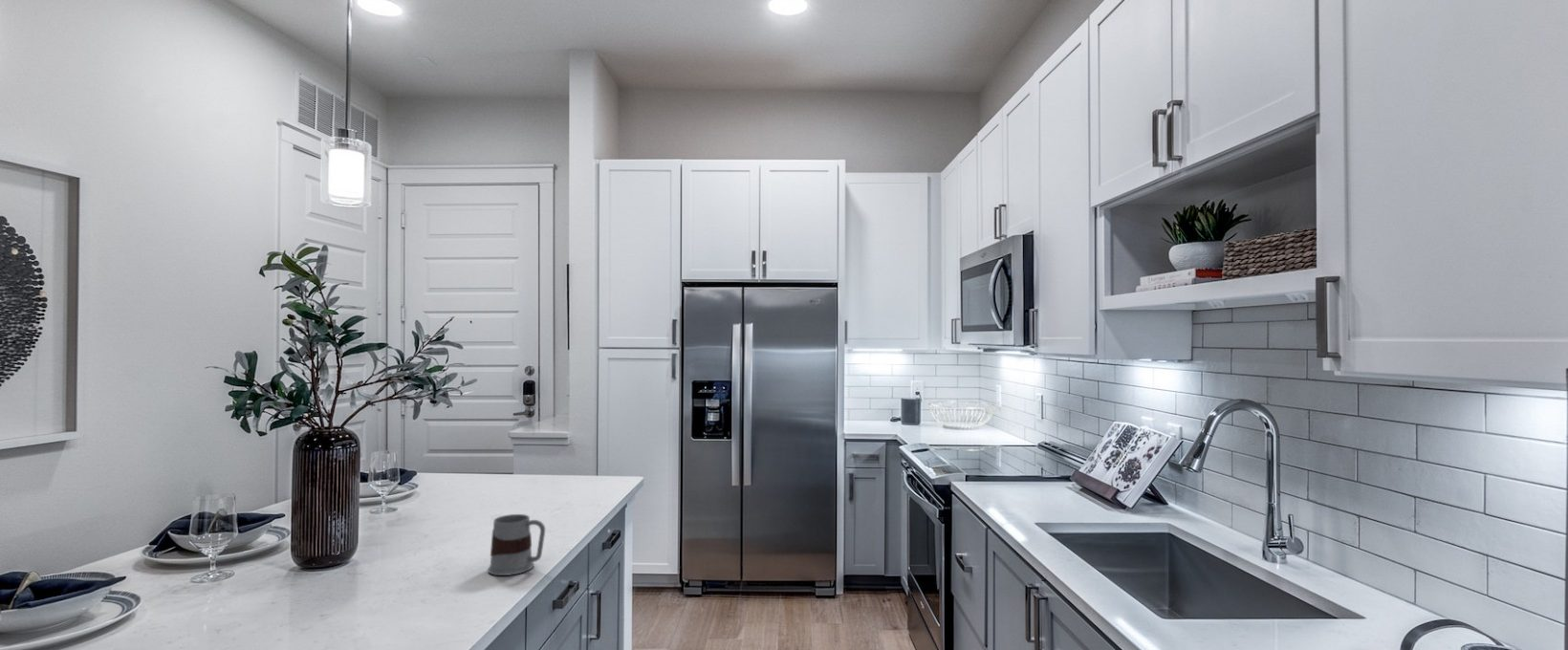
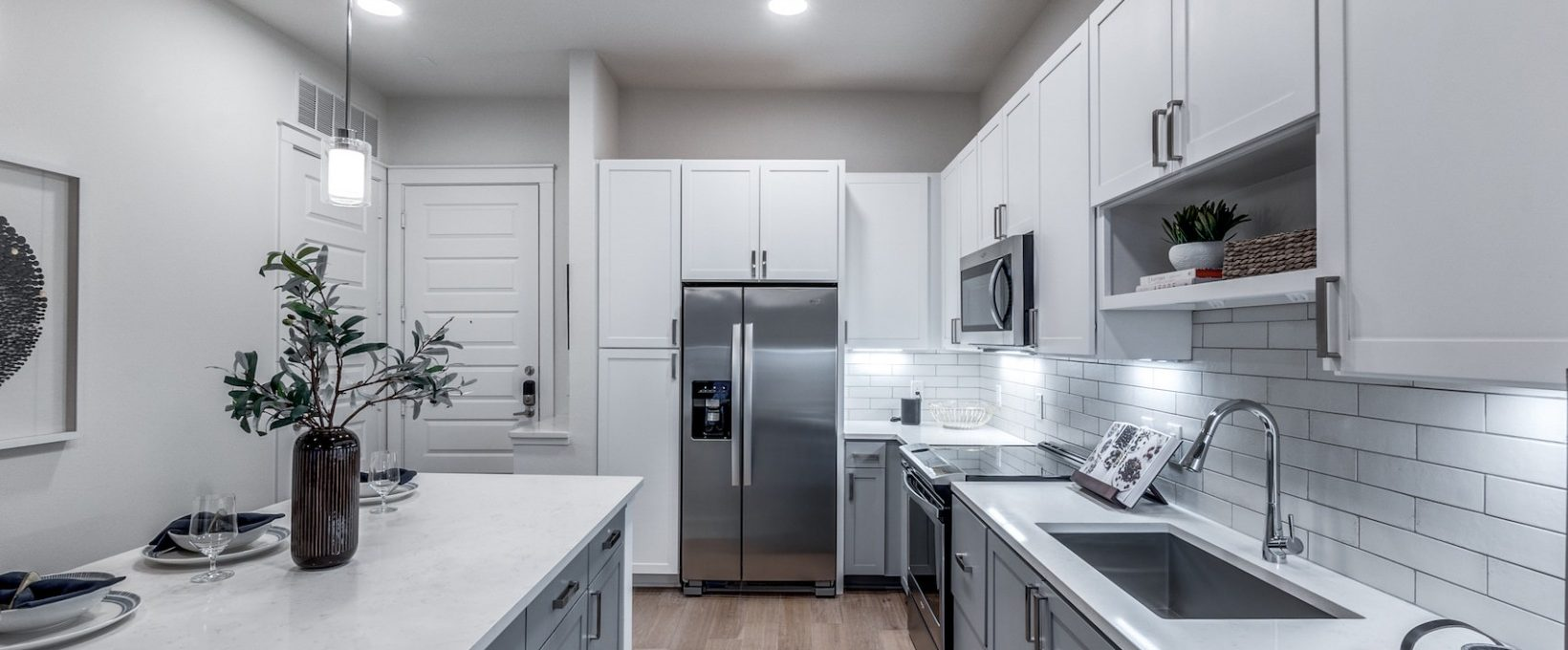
- mug (517, 543)
